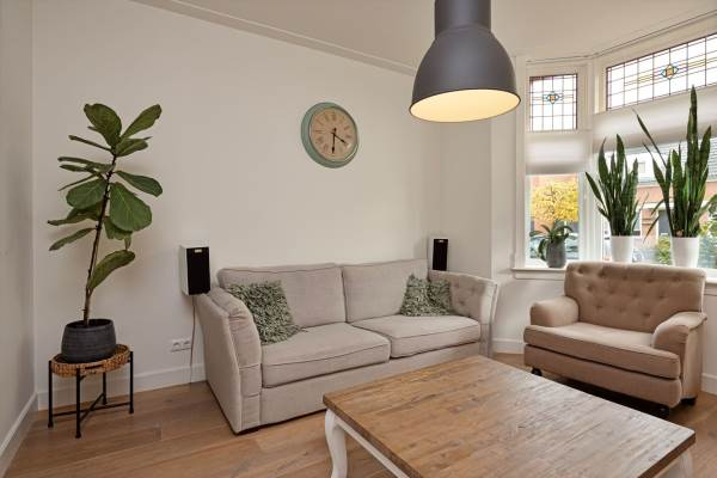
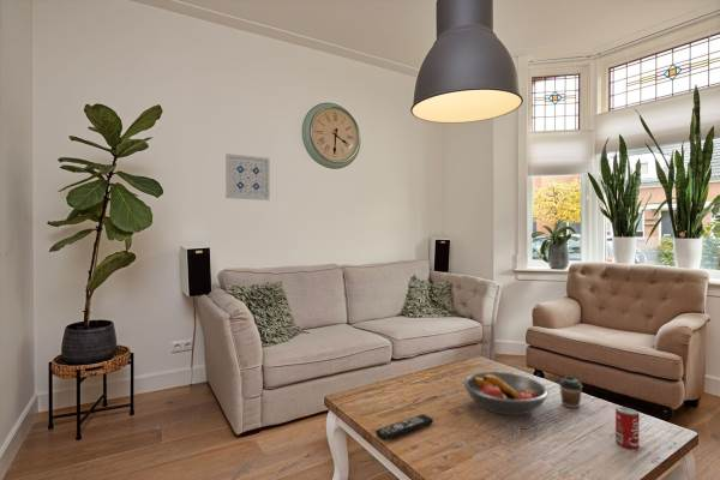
+ remote control (404, 426)
+ wall art (247, 178)
+ beverage can (626, 427)
+ fruit bowl (504, 392)
+ coffee cup (570, 391)
